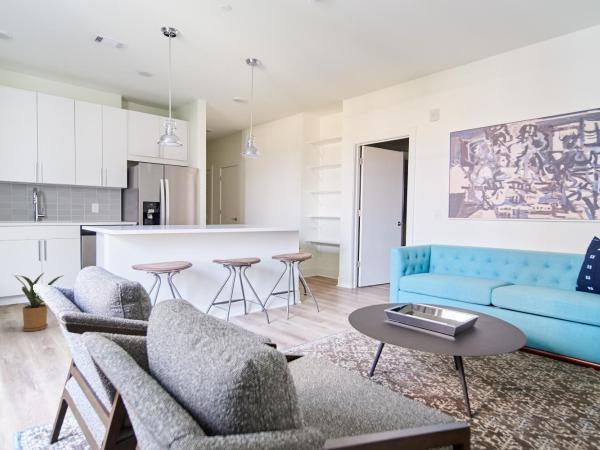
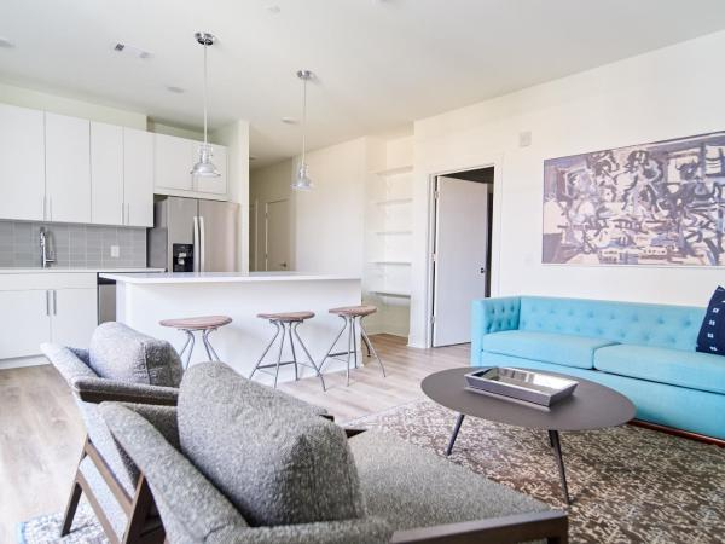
- house plant (37, 300)
